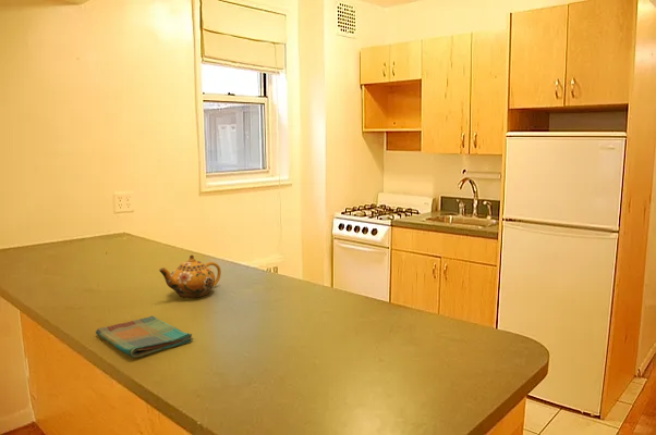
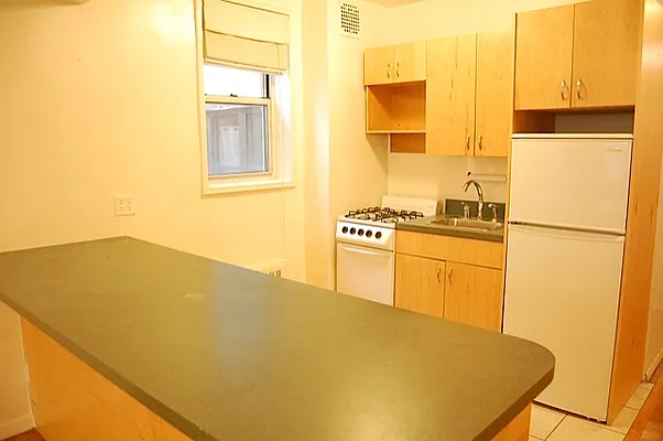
- dish towel (143, 333)
- teapot (191, 274)
